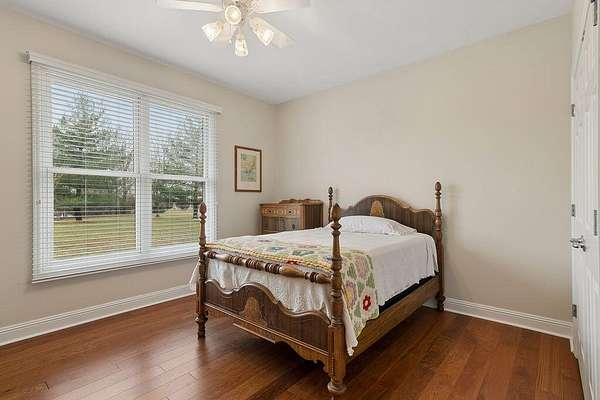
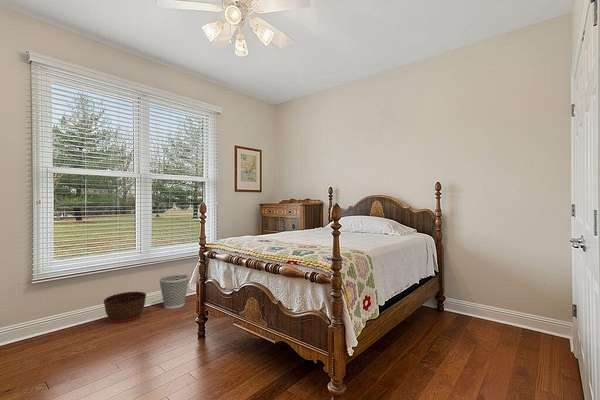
+ wastebasket (174, 291)
+ basket (125, 307)
